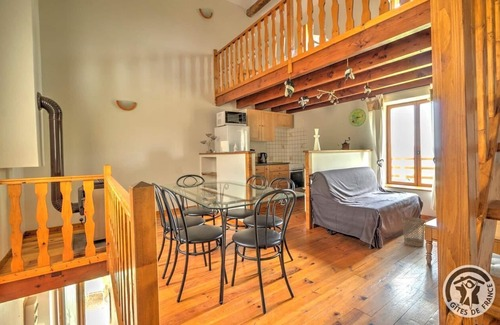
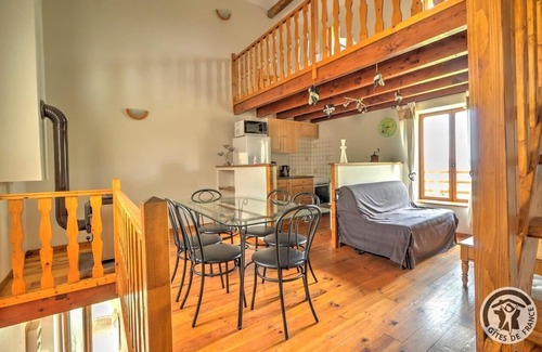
- wastebasket (413, 232)
